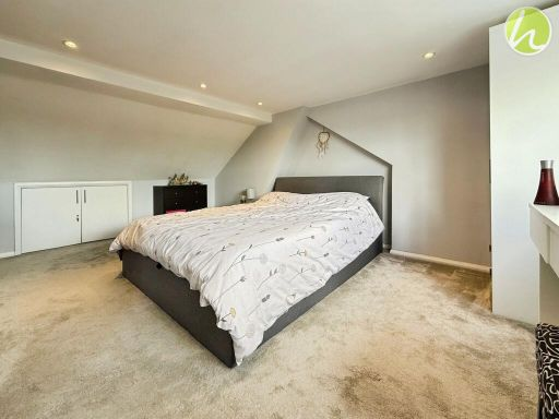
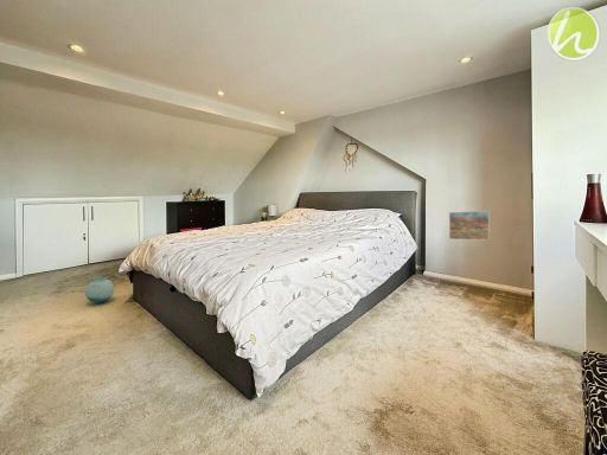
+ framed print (468, 225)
+ ball (100, 290)
